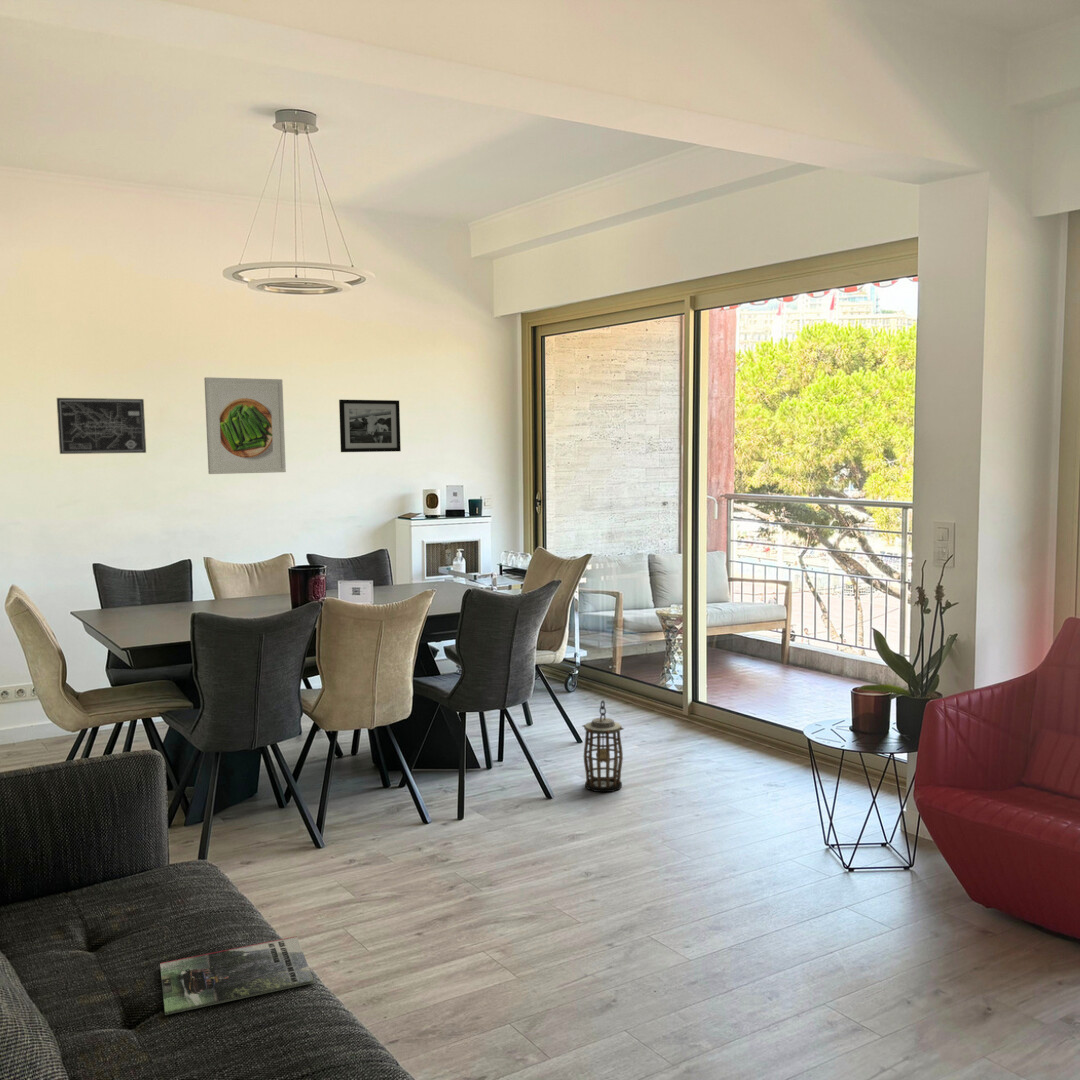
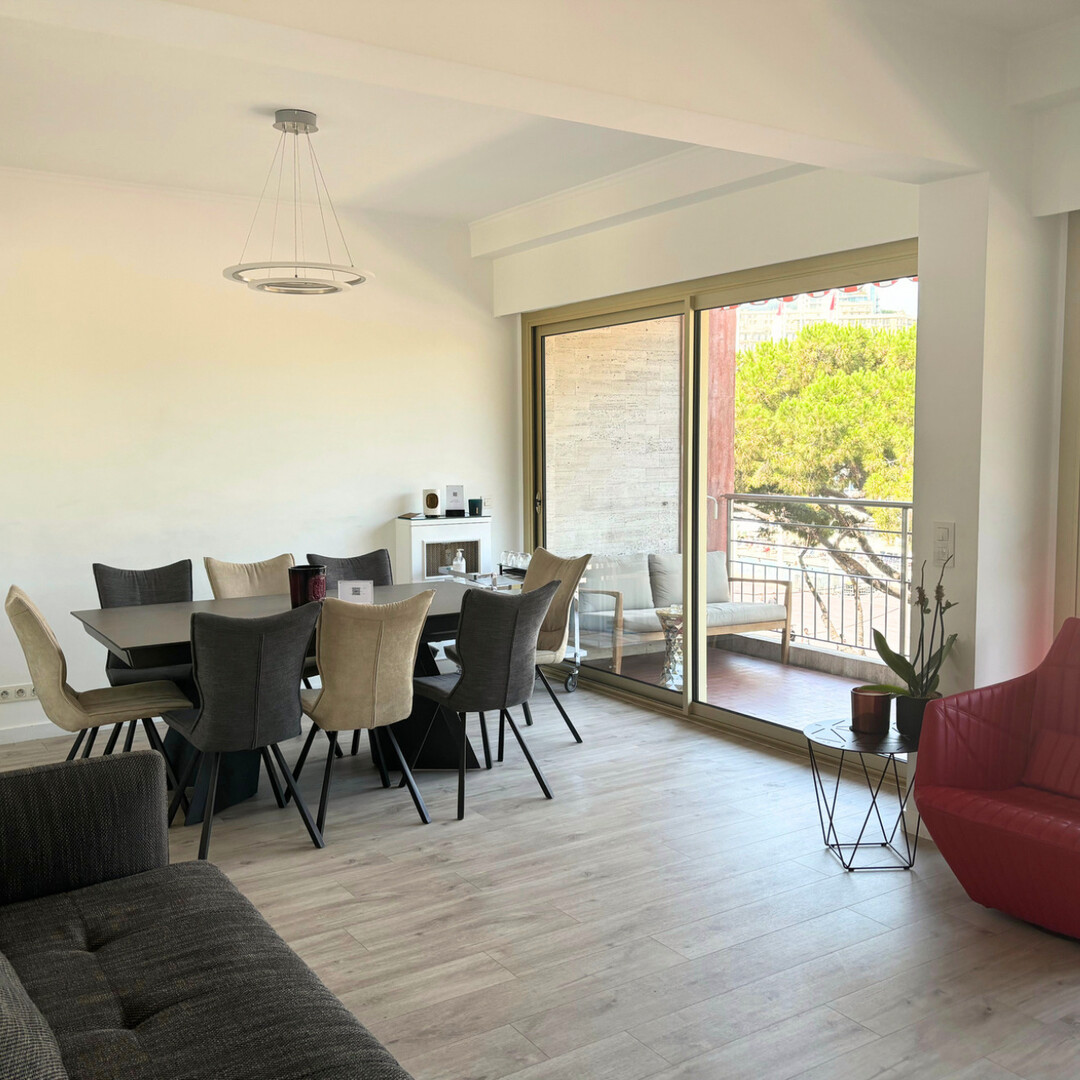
- picture frame (370, 426)
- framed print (246, 426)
- magazine (235, 972)
- lantern (603, 743)
- wall art (102, 425)
